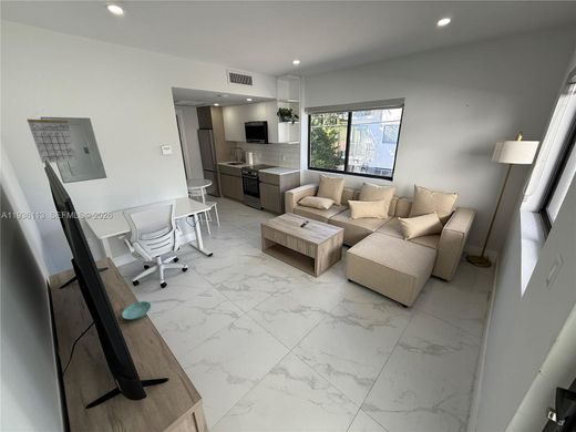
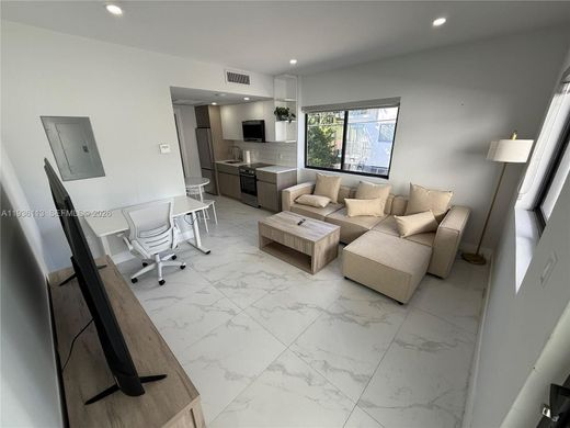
- saucer (136, 311)
- calendar (52, 136)
